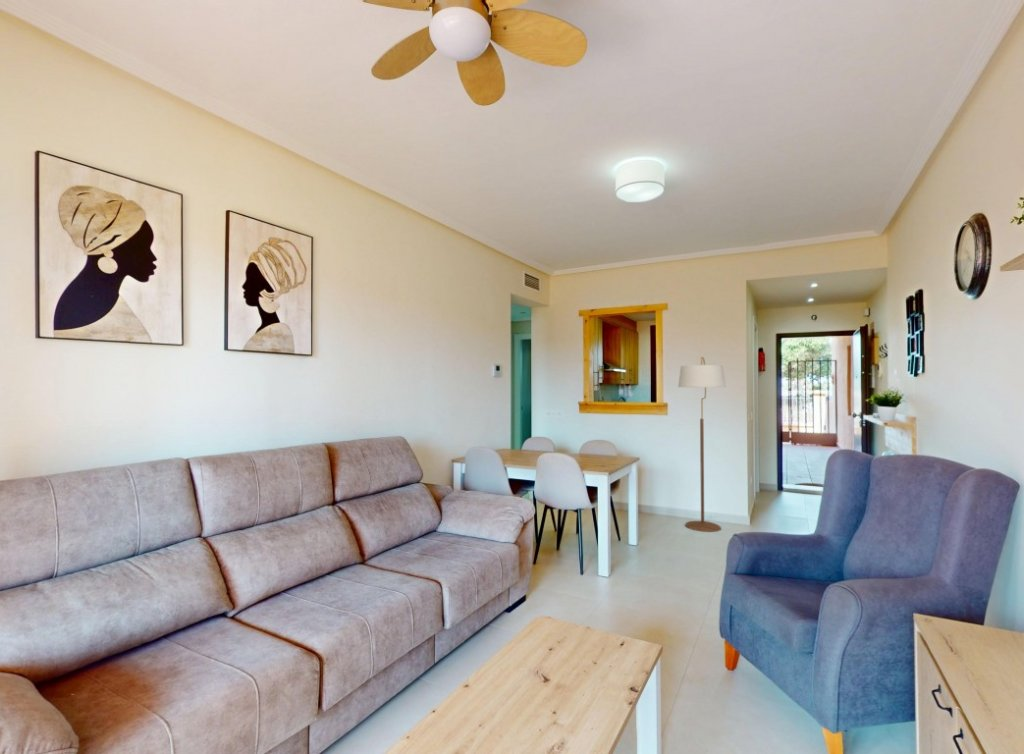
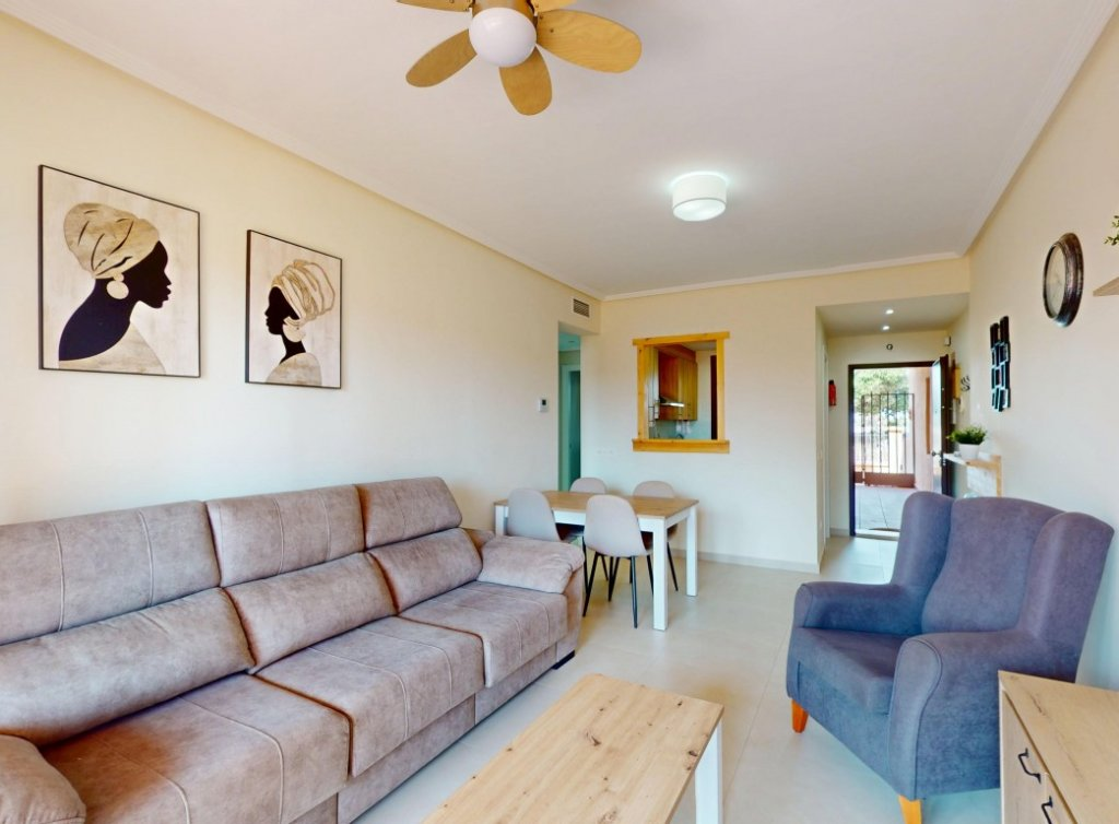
- floor lamp (702, 441)
